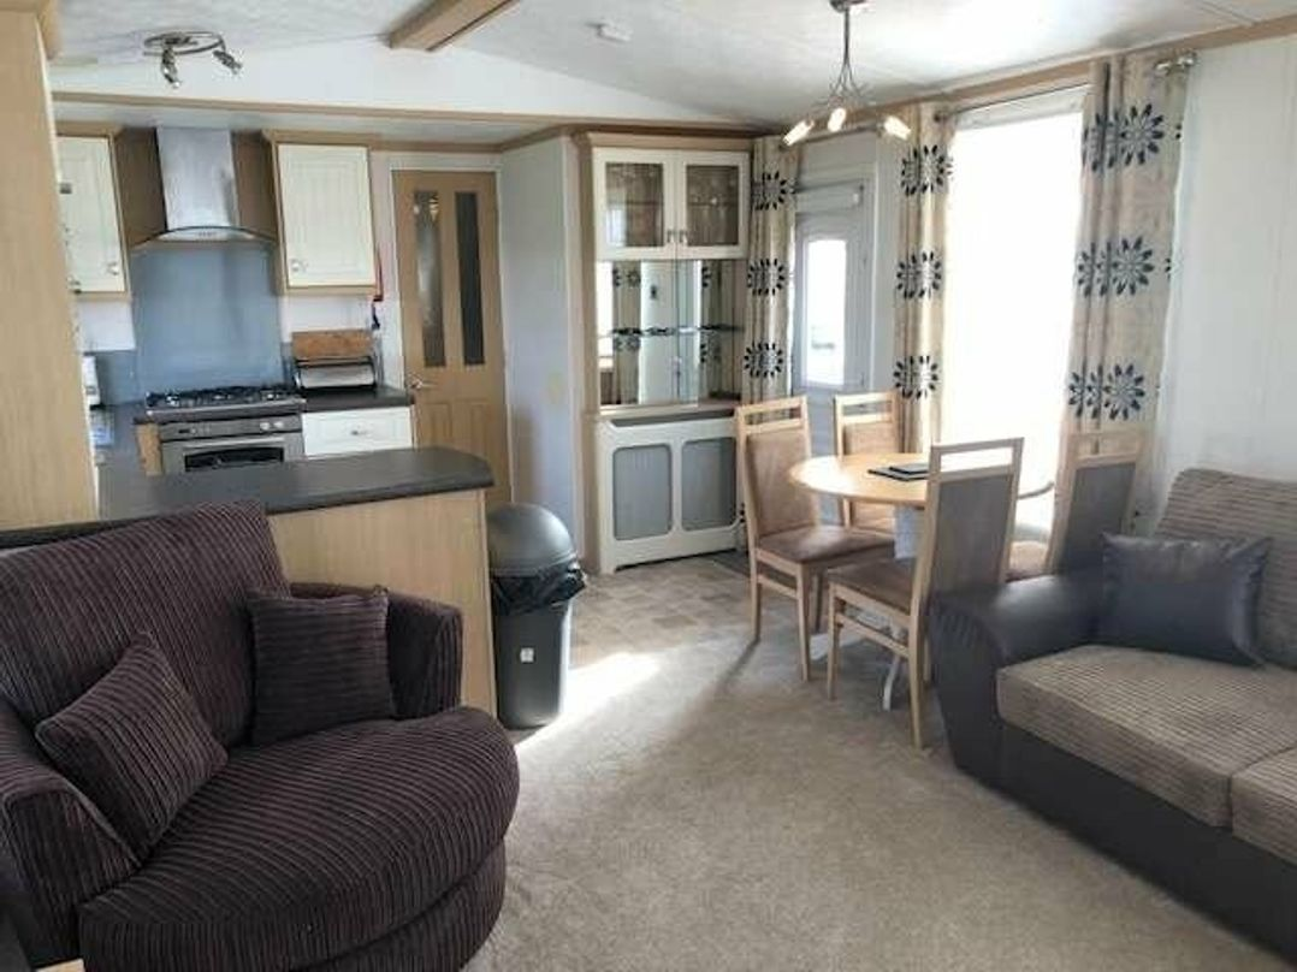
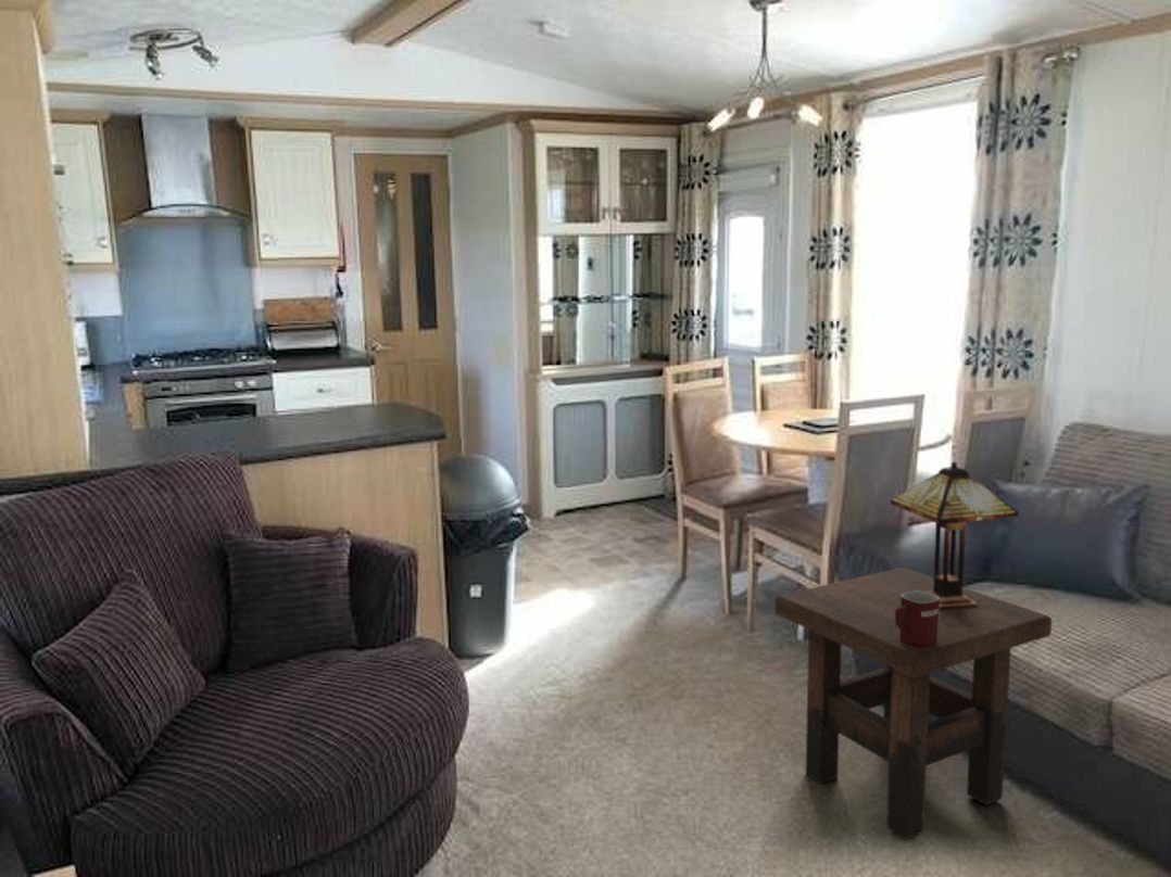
+ table lamp (950, 532)
+ mug (914, 619)
+ side table (904, 697)
